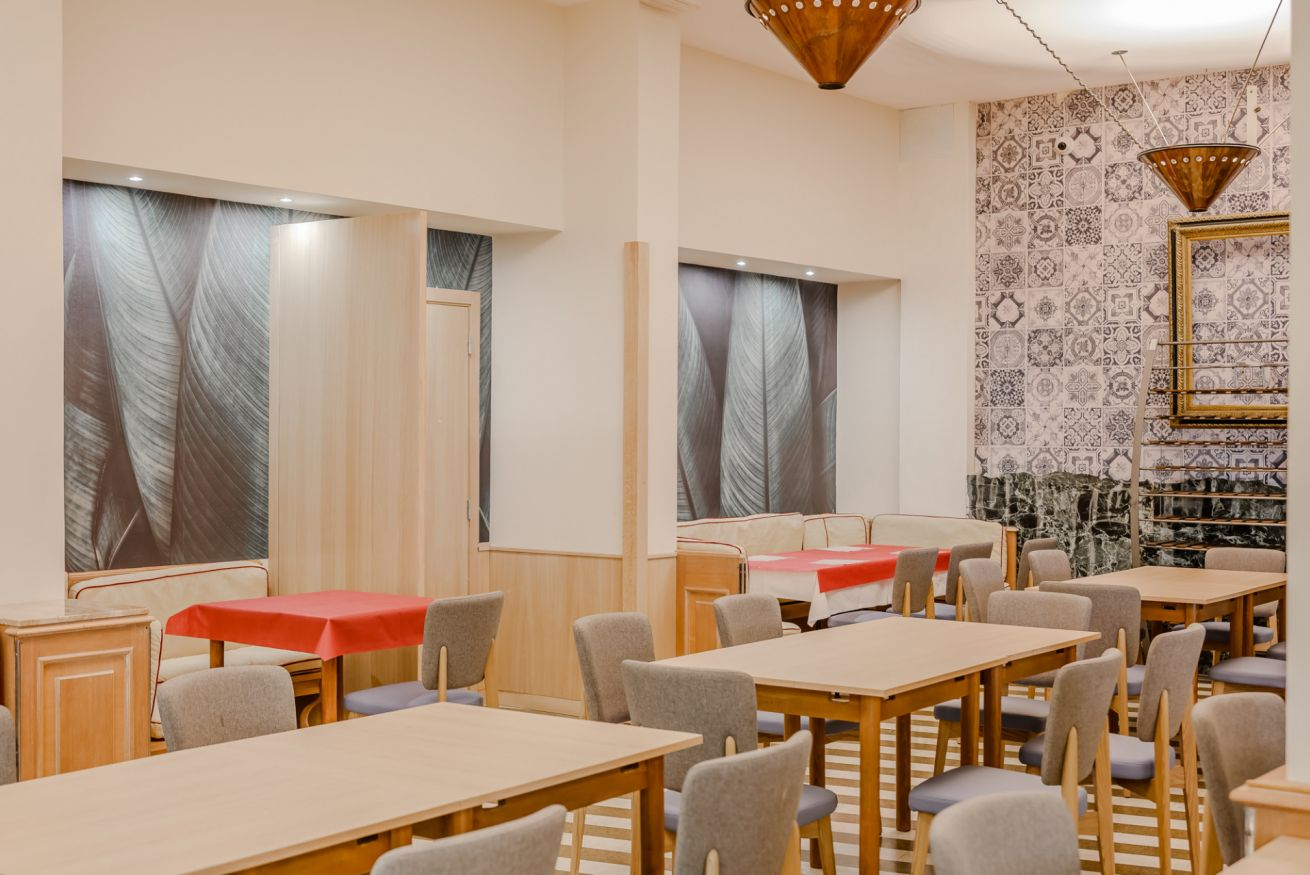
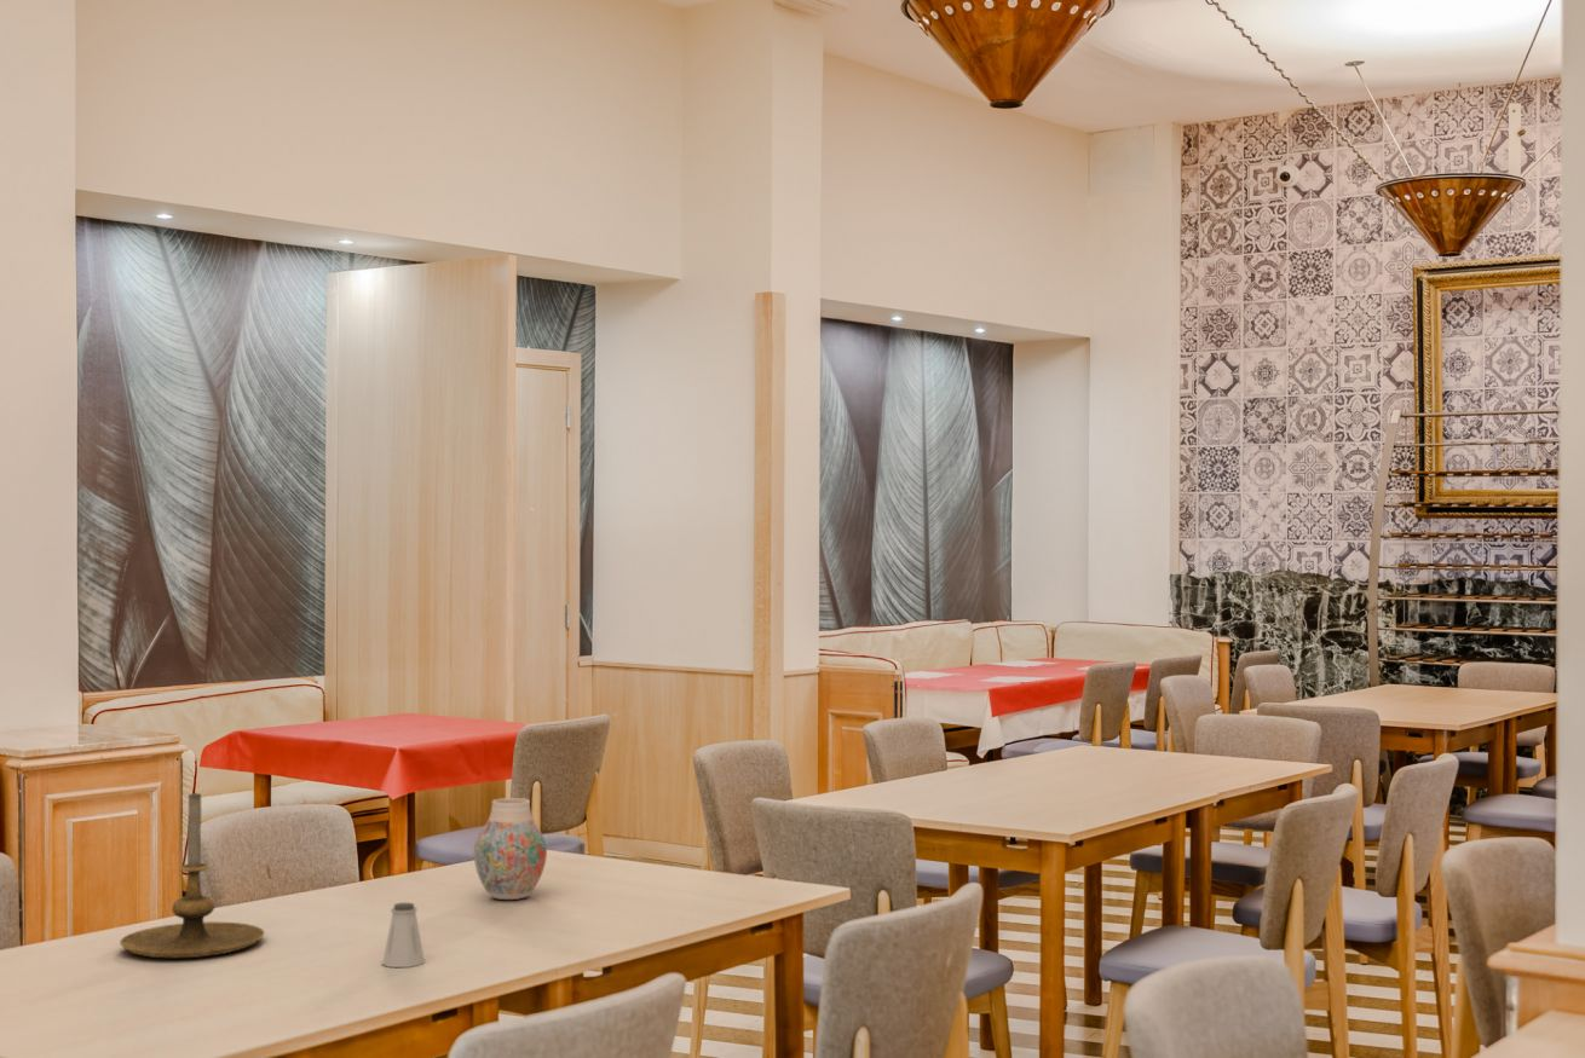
+ candle holder (194, 868)
+ vase (509, 849)
+ saltshaker (403, 933)
